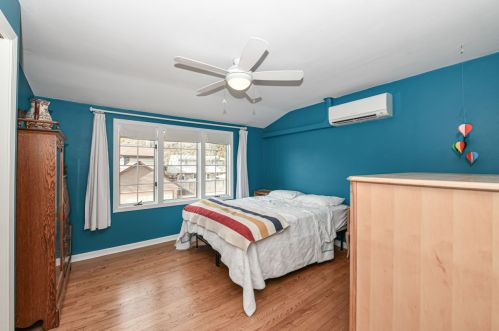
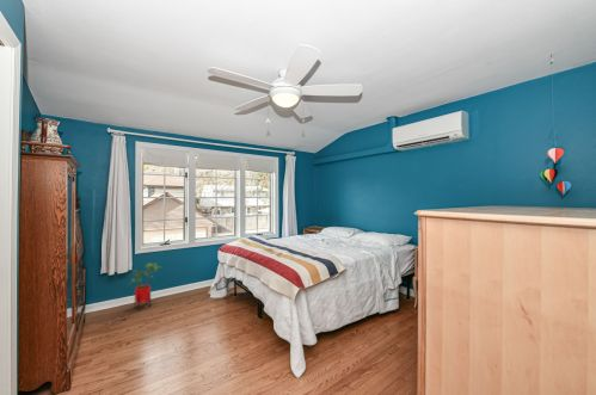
+ house plant (143, 285)
